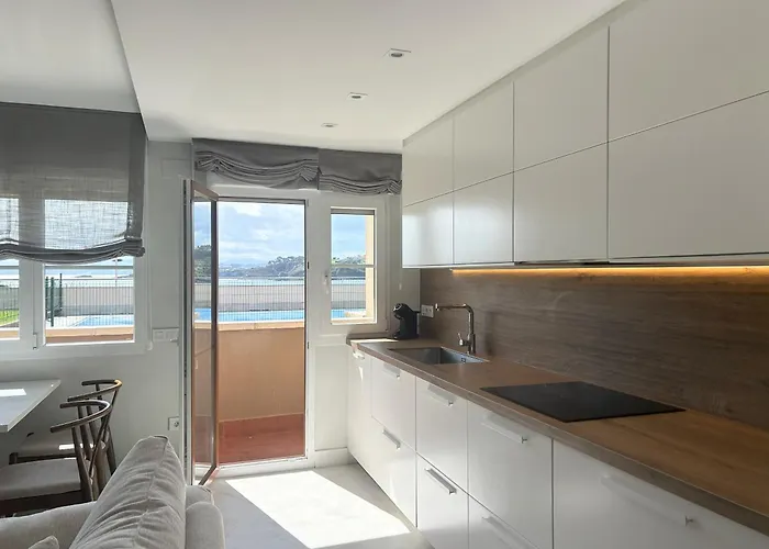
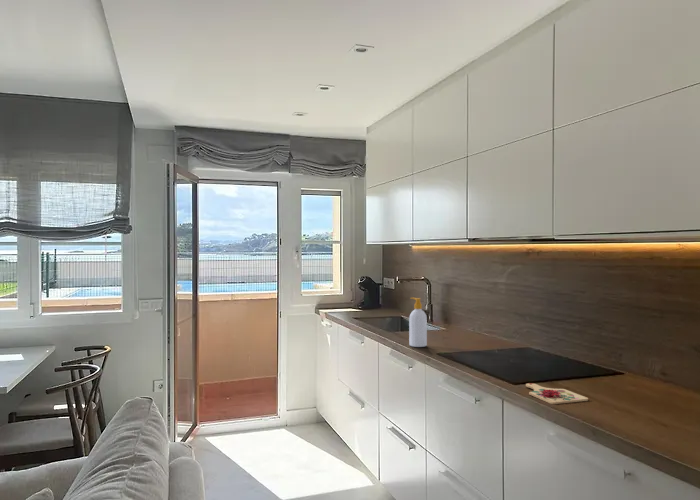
+ cutting board (548, 389)
+ soap bottle (417, 321)
